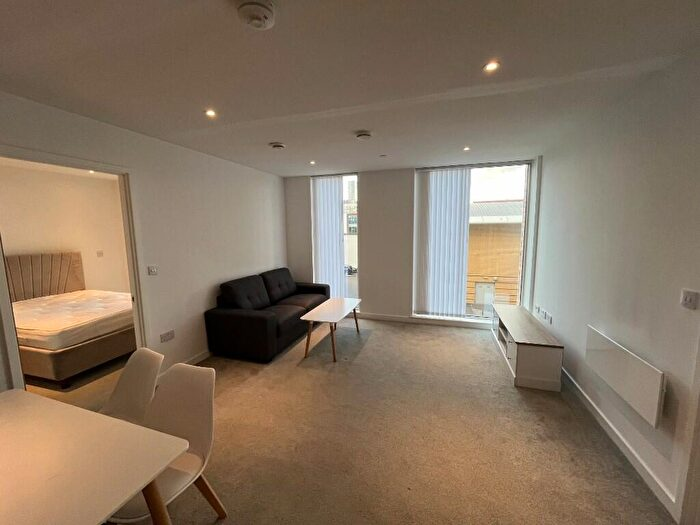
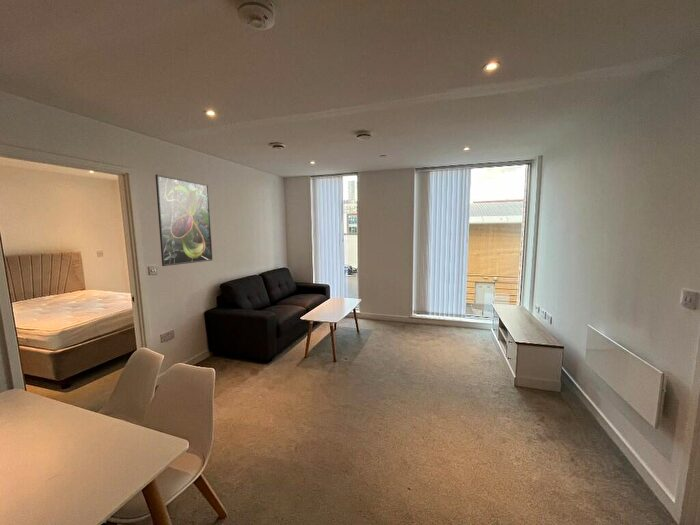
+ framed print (187, 222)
